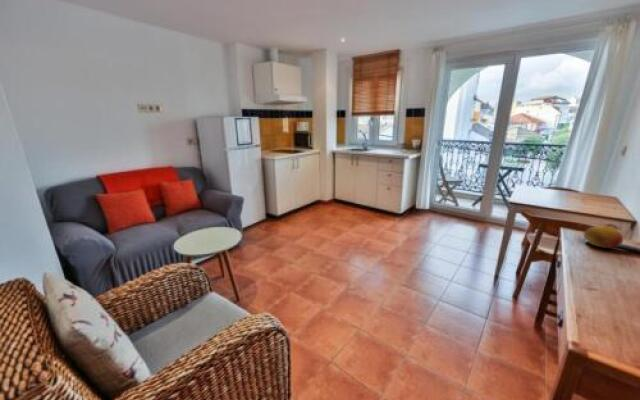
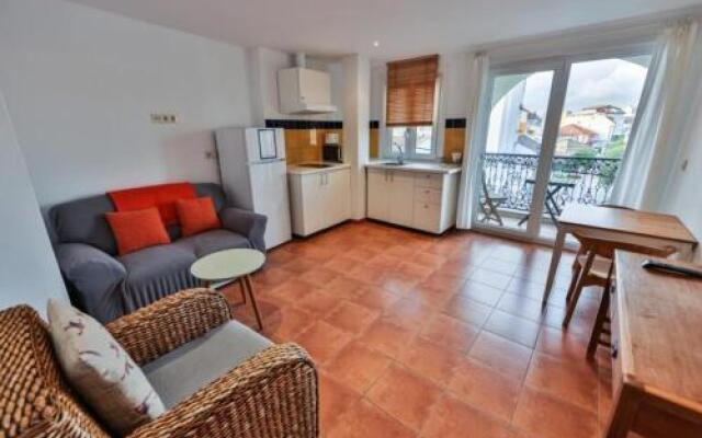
- fruit (603, 235)
